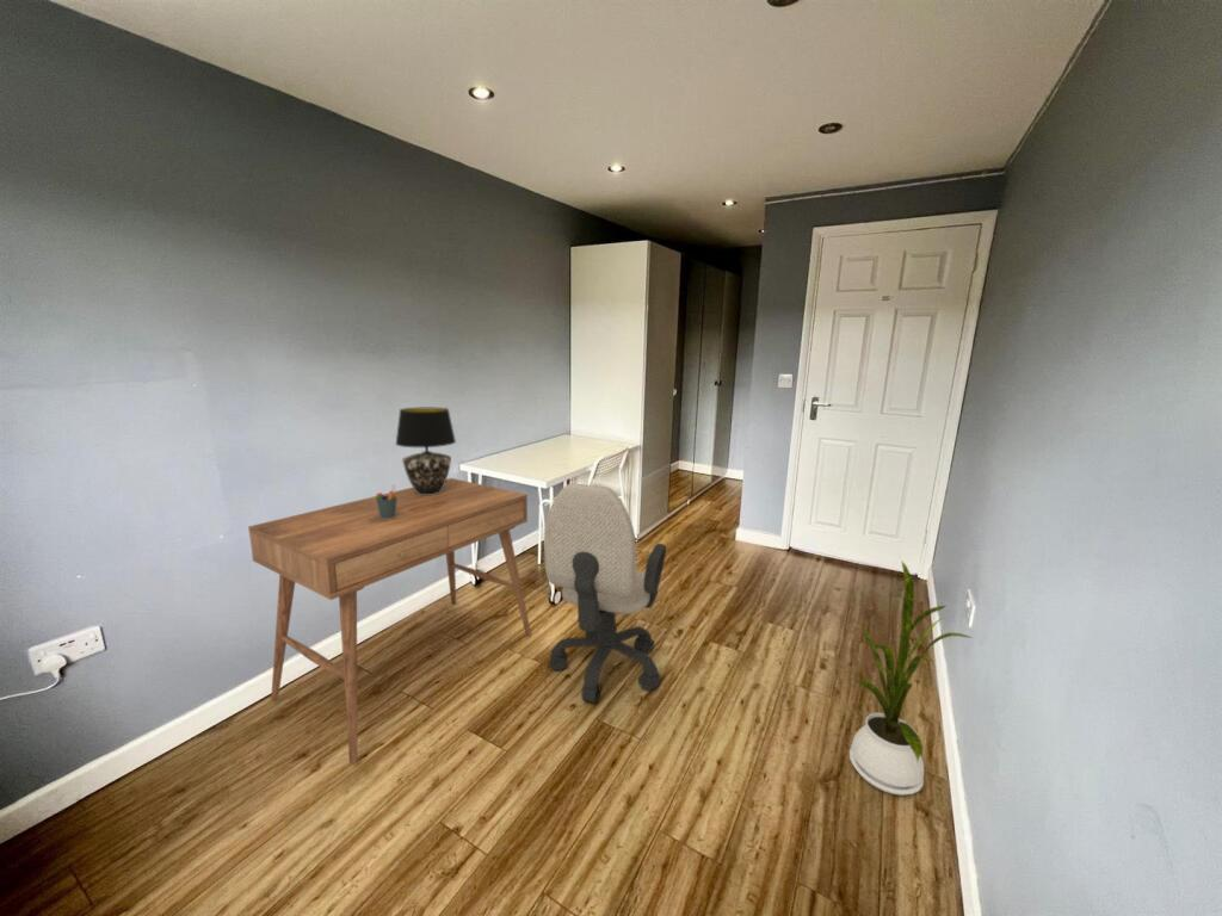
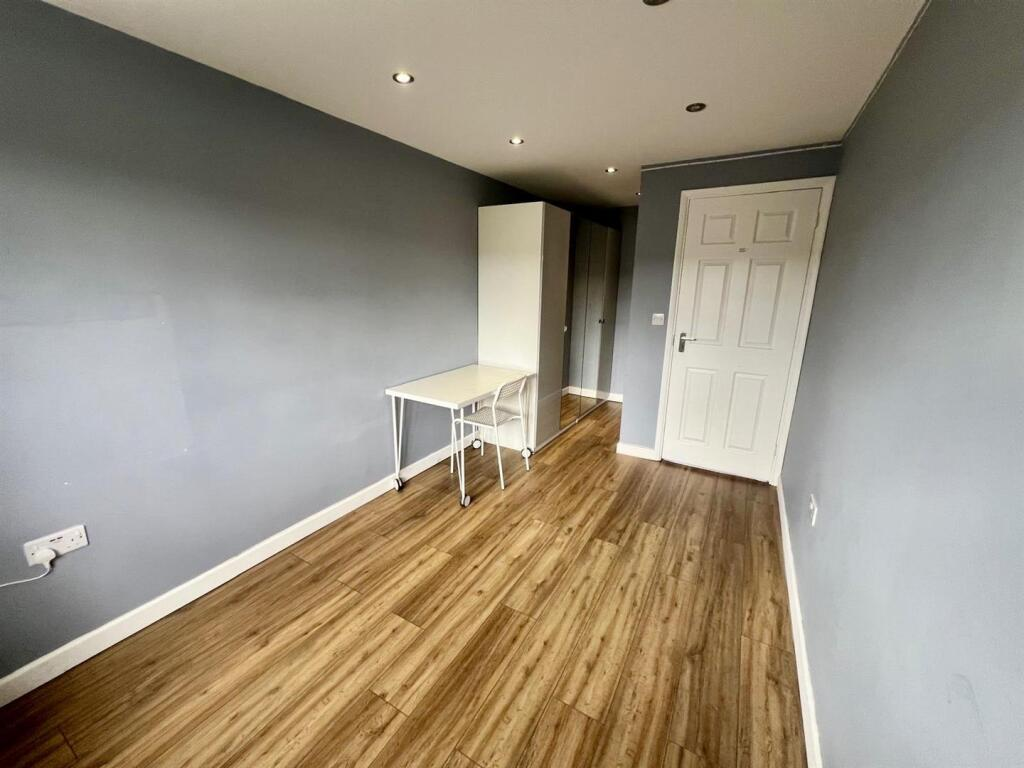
- office chair (605, 577)
- pen holder (387, 501)
- desk (401, 571)
- house plant (900, 679)
- table lamp (426, 451)
